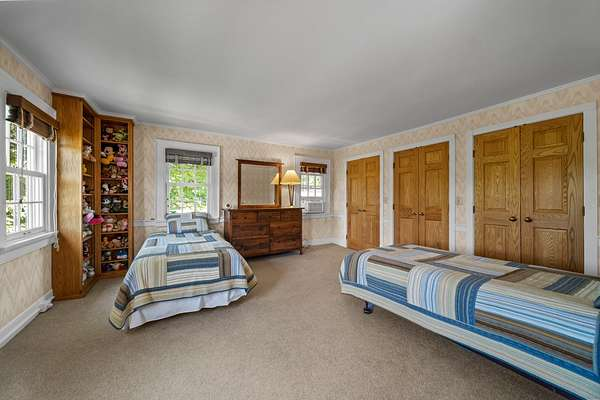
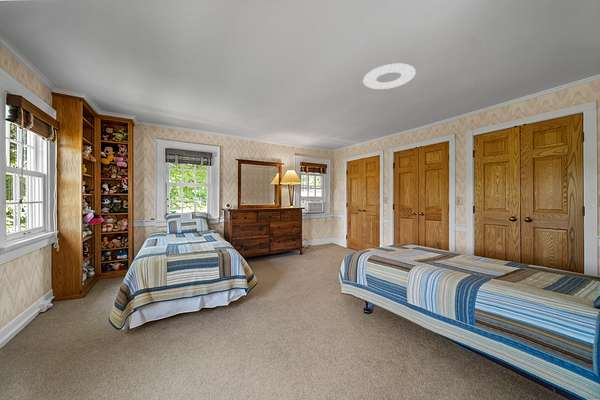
+ ceiling light (388, 82)
